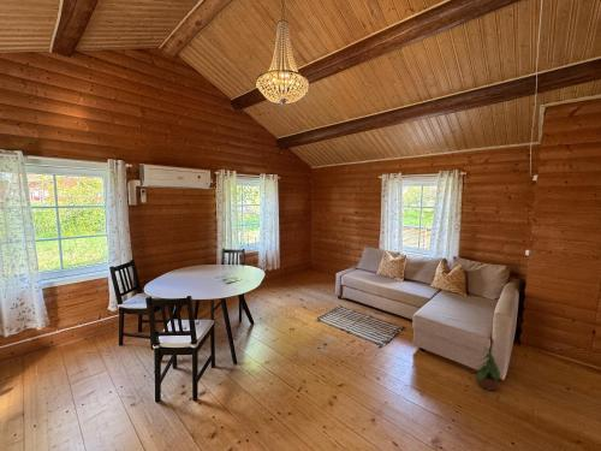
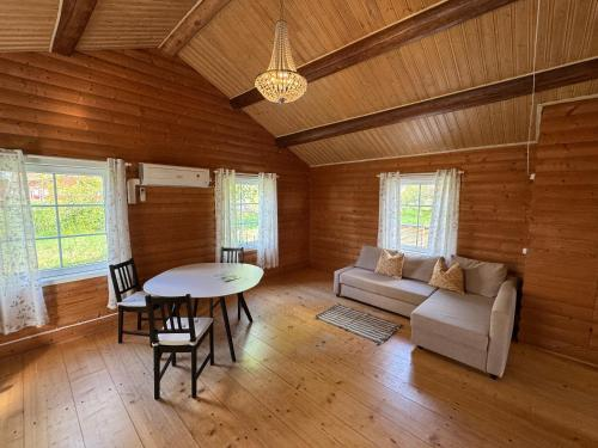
- potted plant (488, 367)
